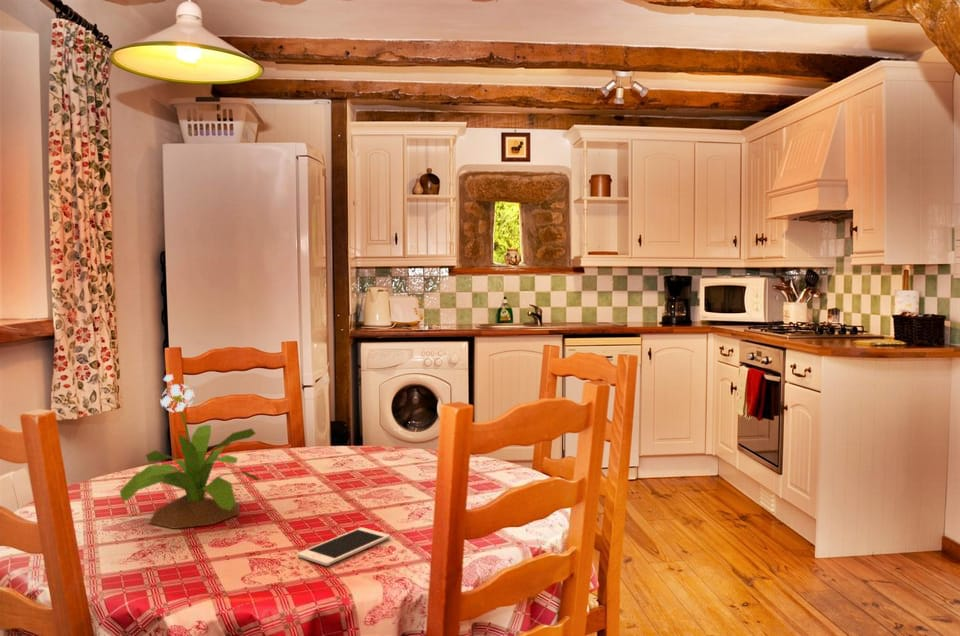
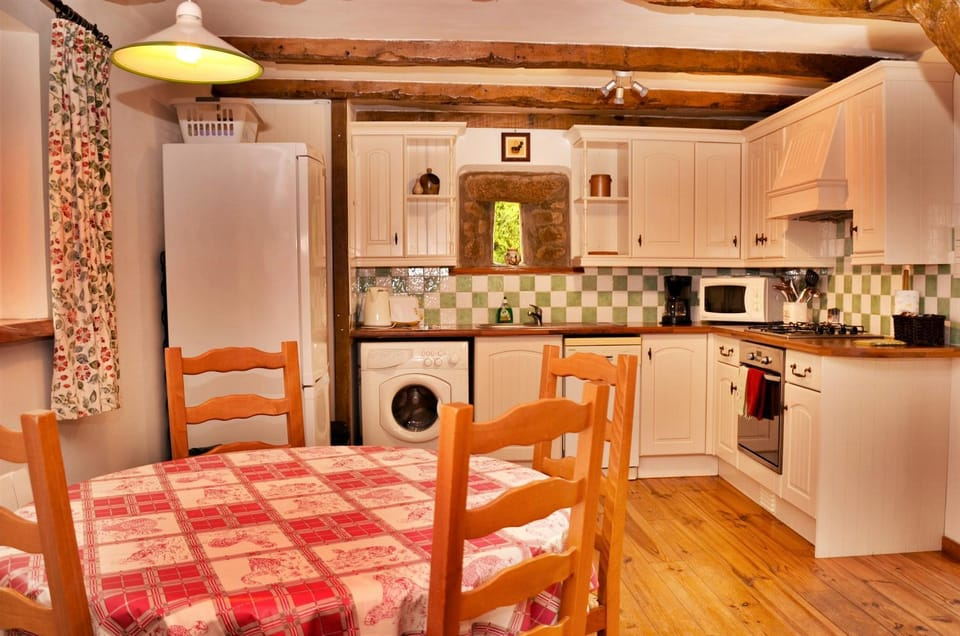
- potted flower (188, 443)
- cell phone (345, 545)
